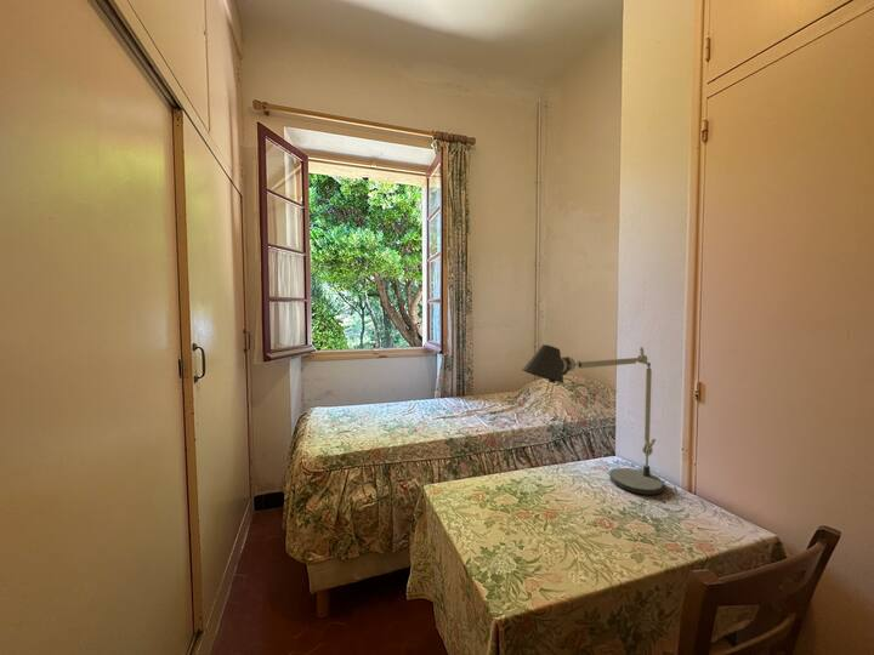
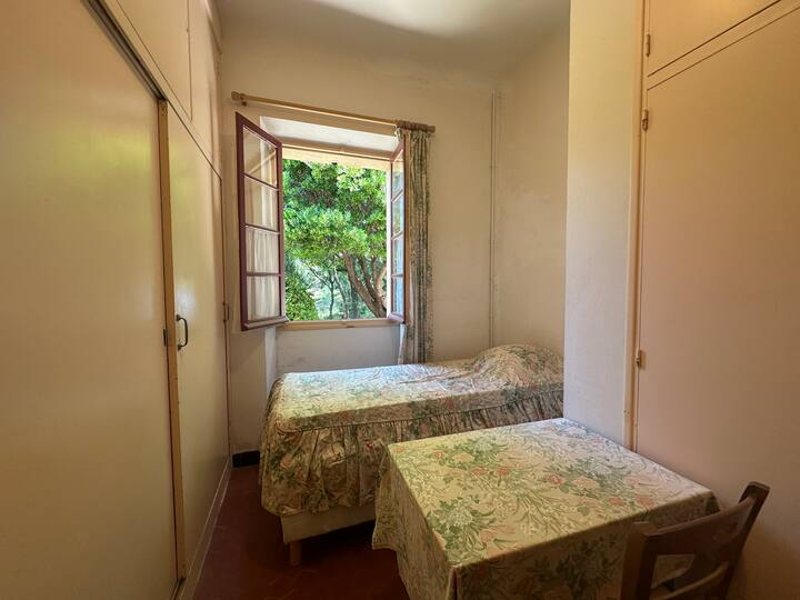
- desk lamp (645, 418)
